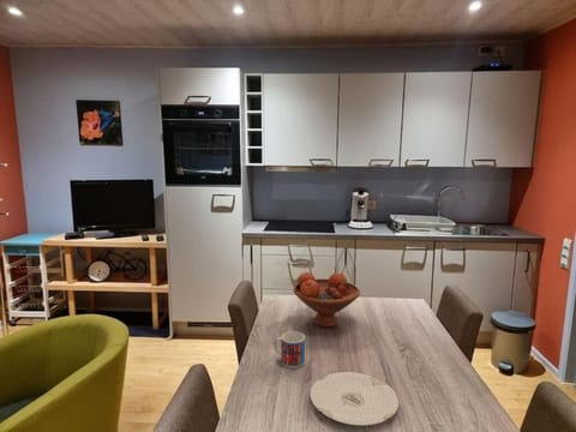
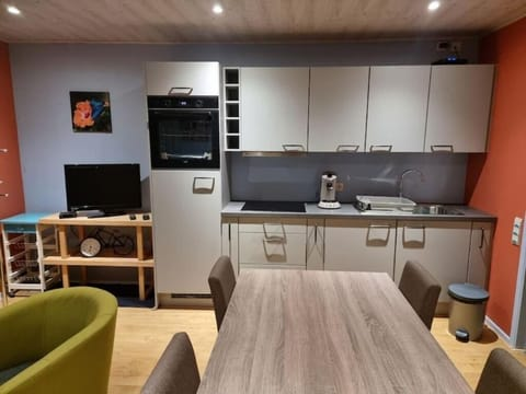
- mug (288, 348)
- fruit bowl (325, 299)
- plate (353, 398)
